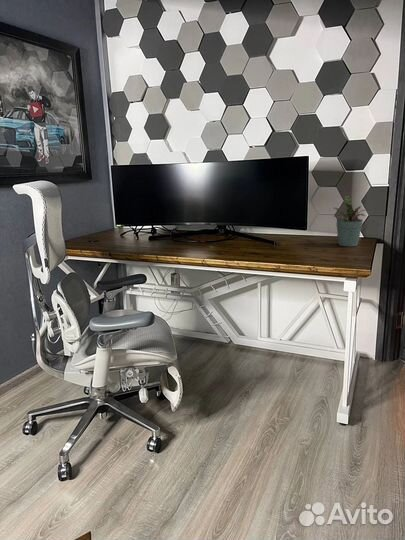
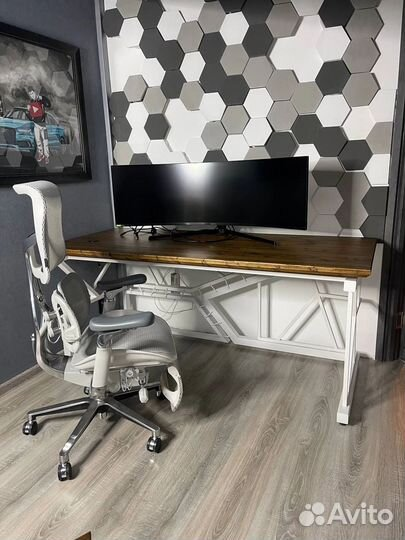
- potted plant (350, 220)
